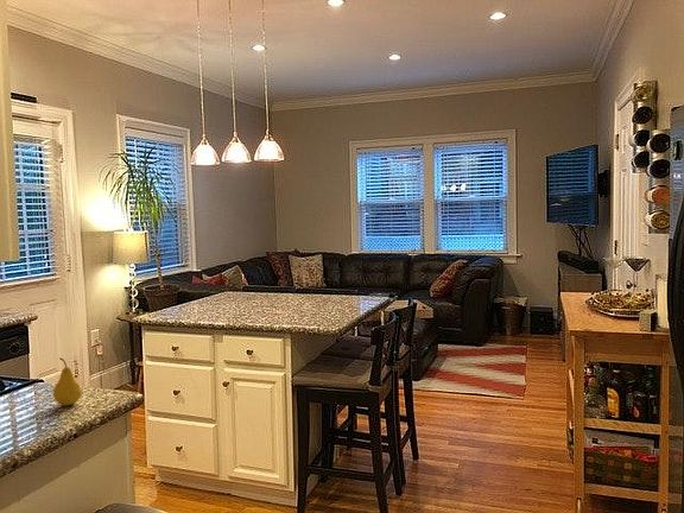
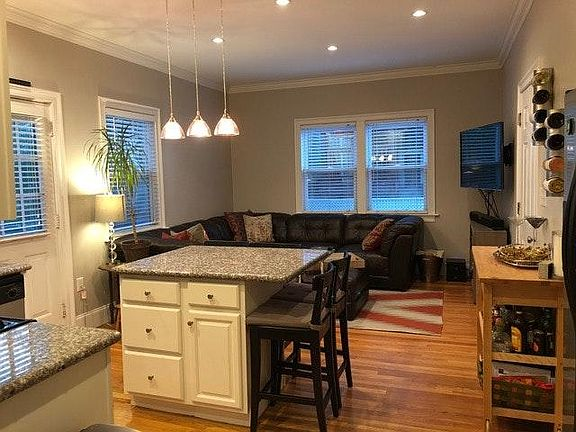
- fruit (66, 381)
